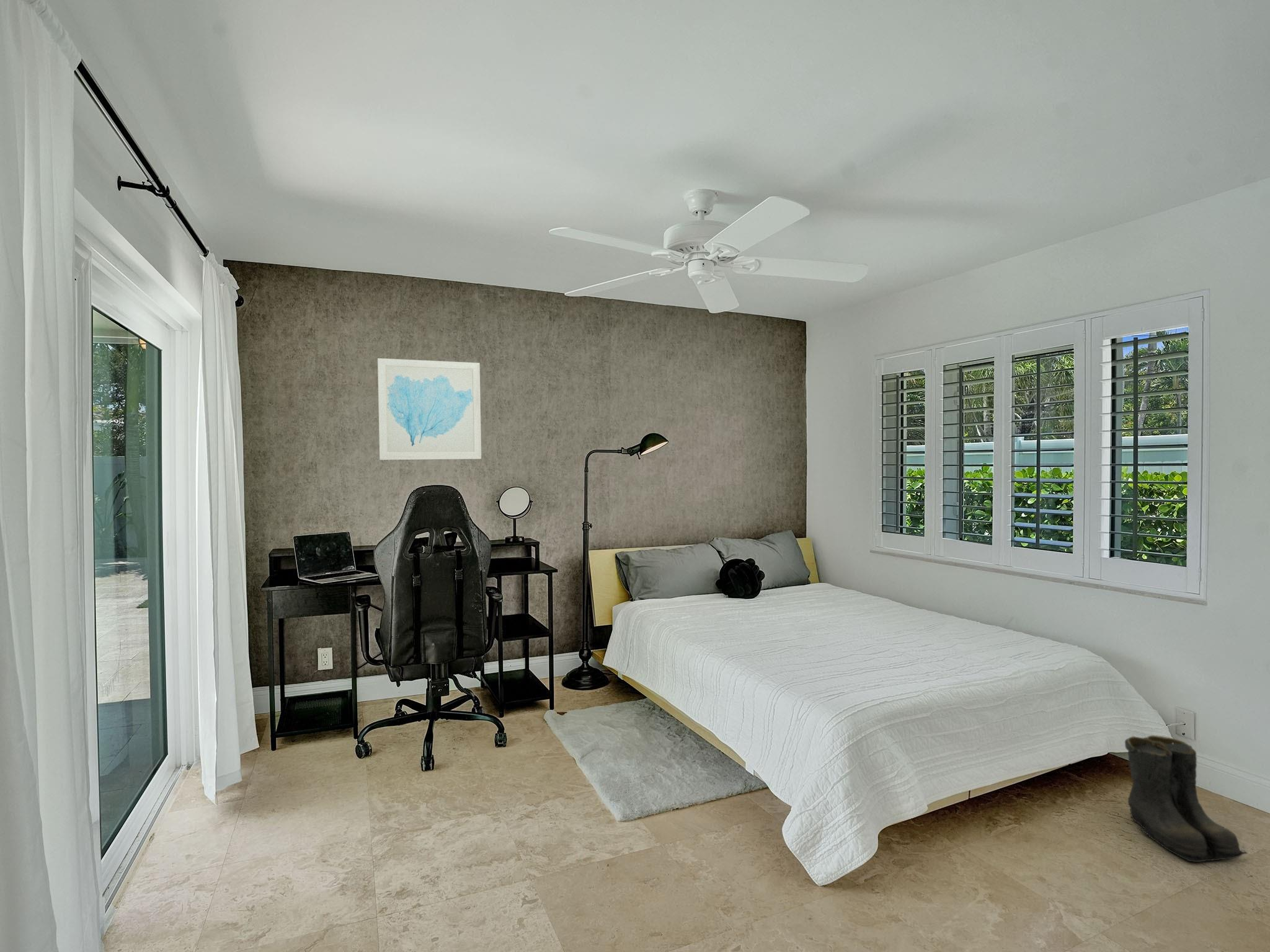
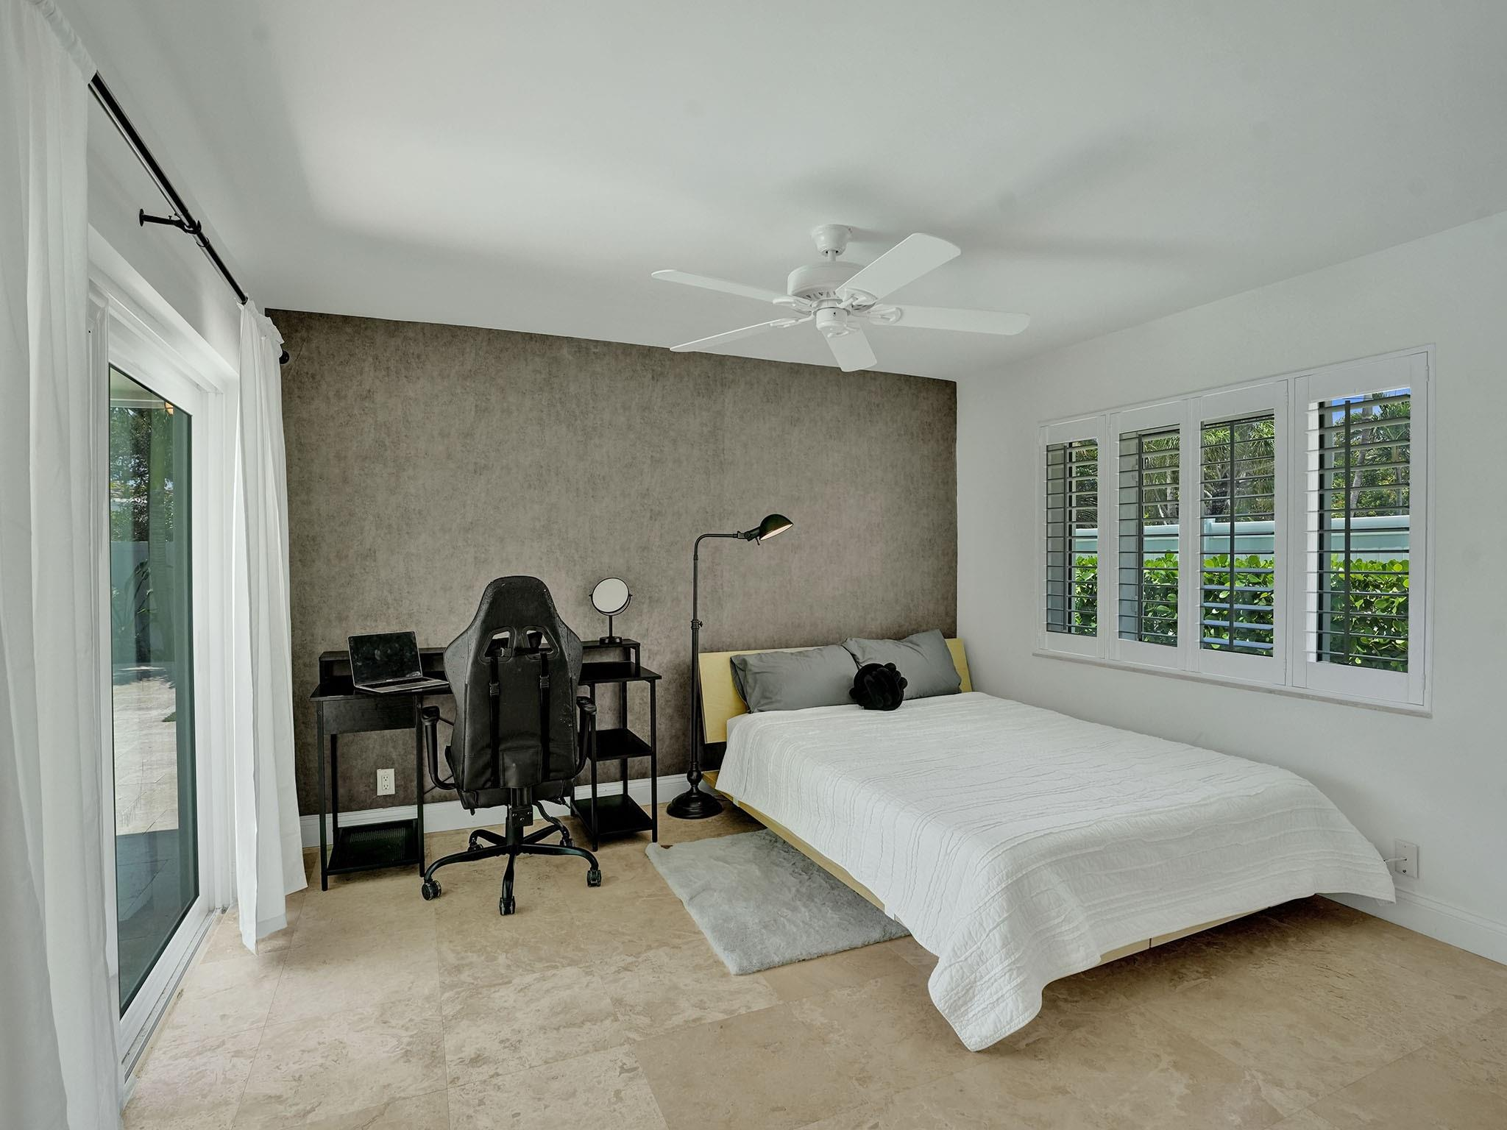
- boots (1178, 794)
- wall art (430, 410)
